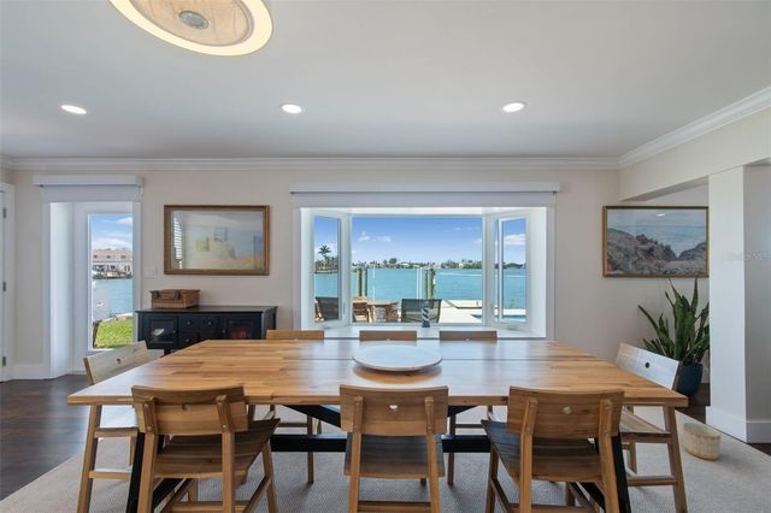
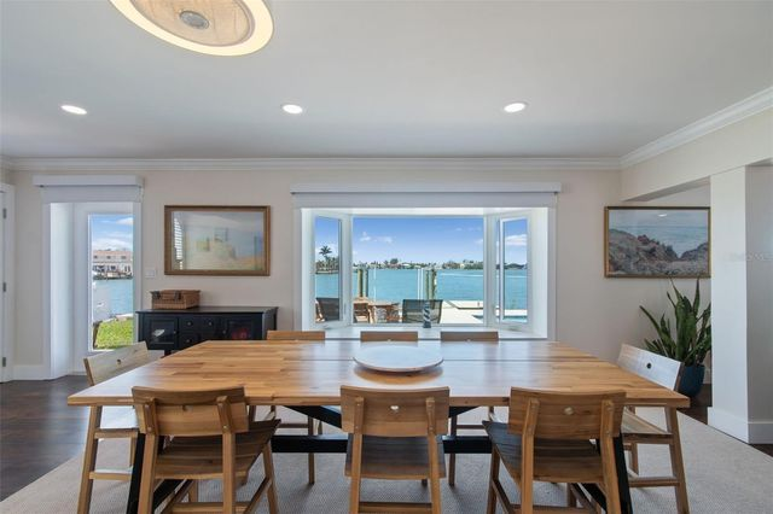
- planter (701, 441)
